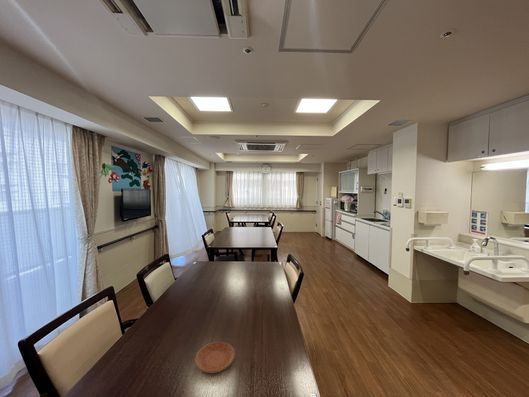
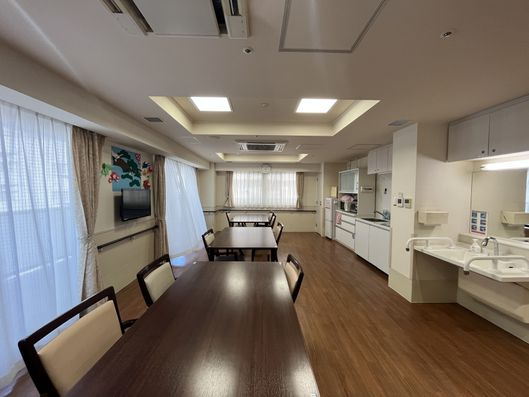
- saucer (215, 357)
